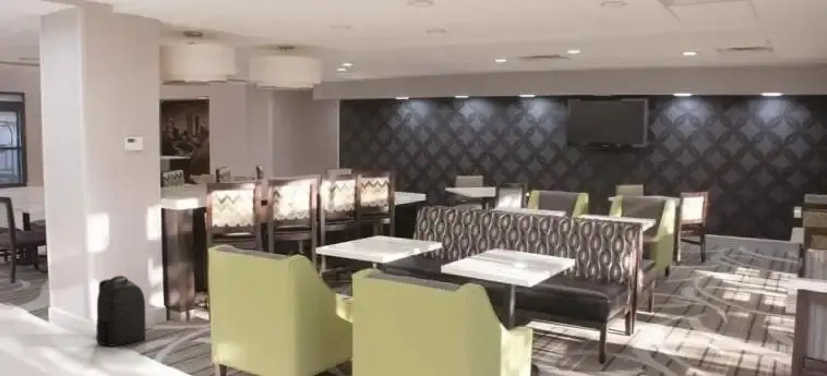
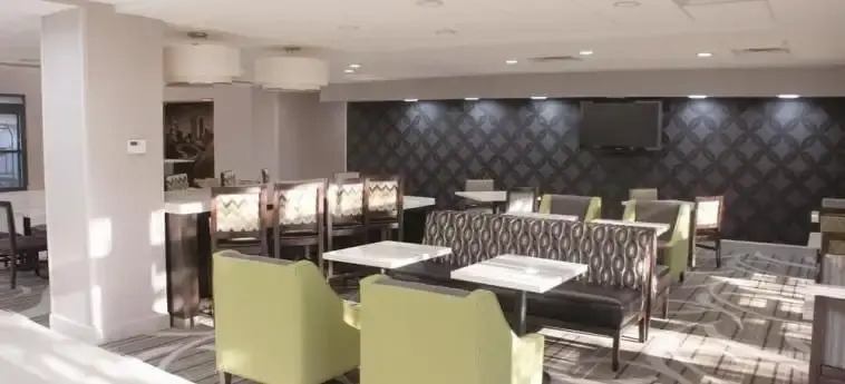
- backpack (118, 307)
